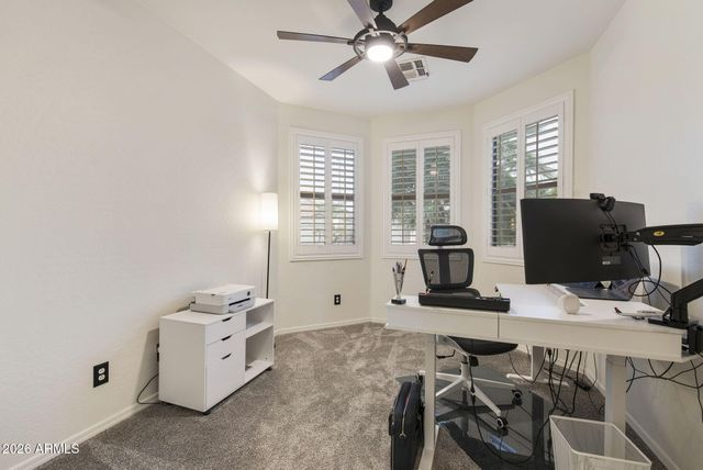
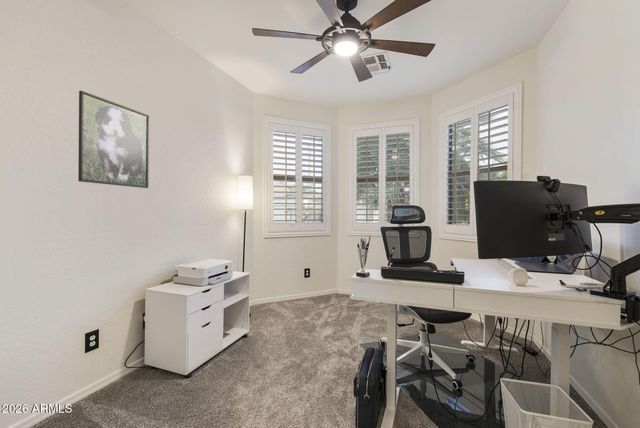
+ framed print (117, 144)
